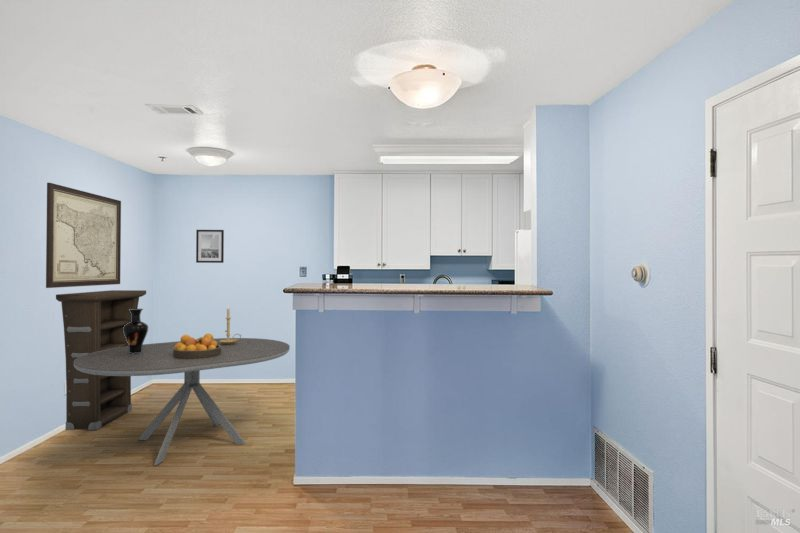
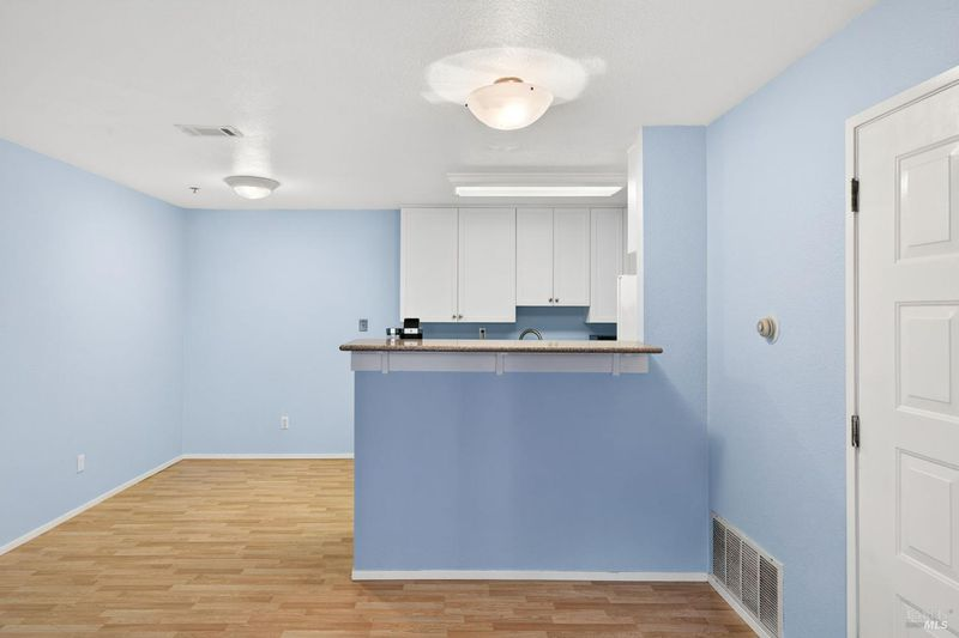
- dining table (189, 394)
- cabinet (101, 350)
- wall art (87, 239)
- wall art (210, 246)
- candle holder (228, 324)
- vase (135, 330)
- fruit bowl (197, 344)
